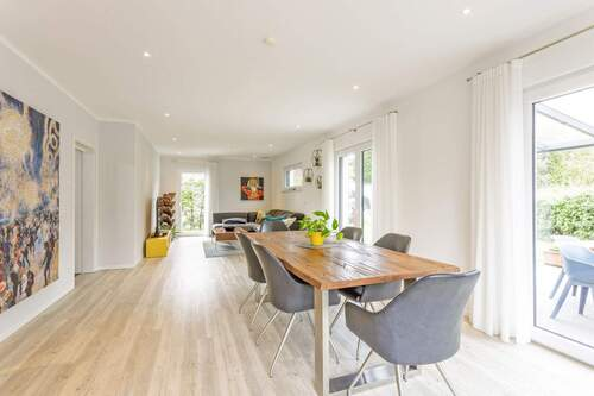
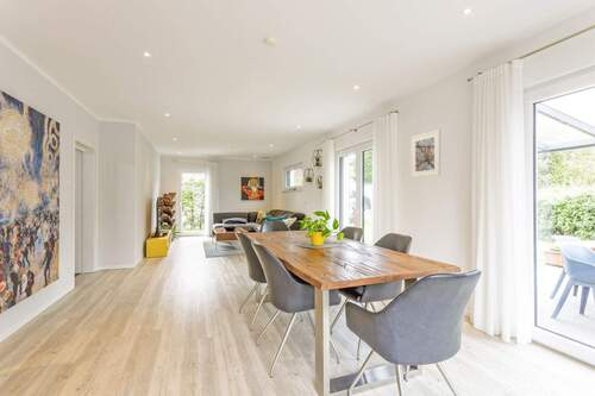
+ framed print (425, 155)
